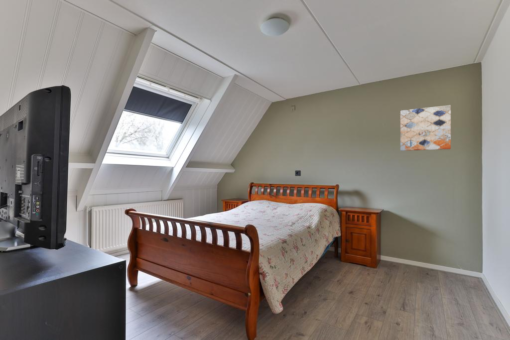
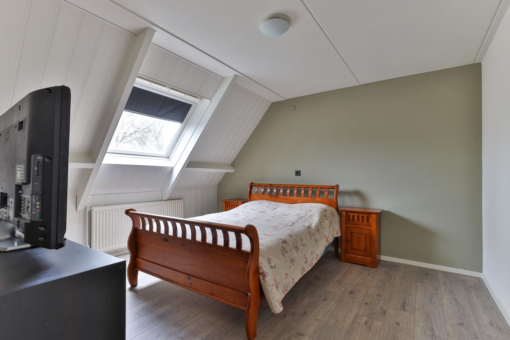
- wall art (424, 129)
